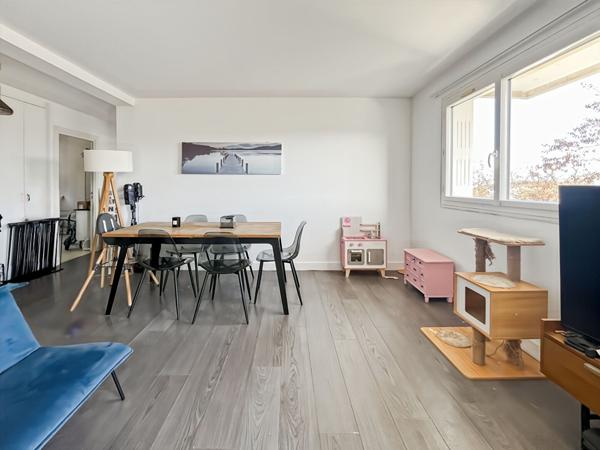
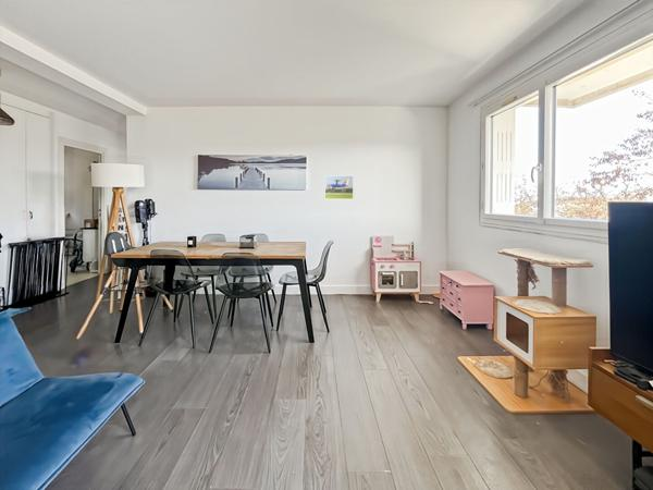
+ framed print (338, 187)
